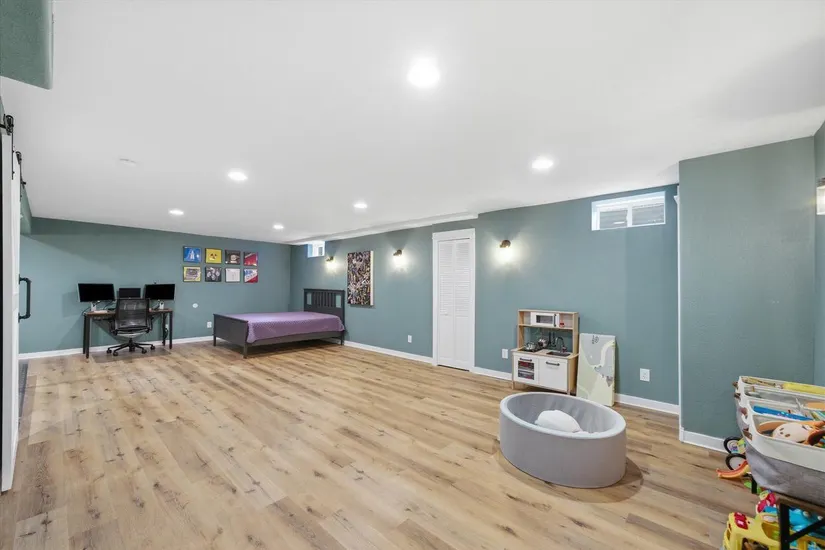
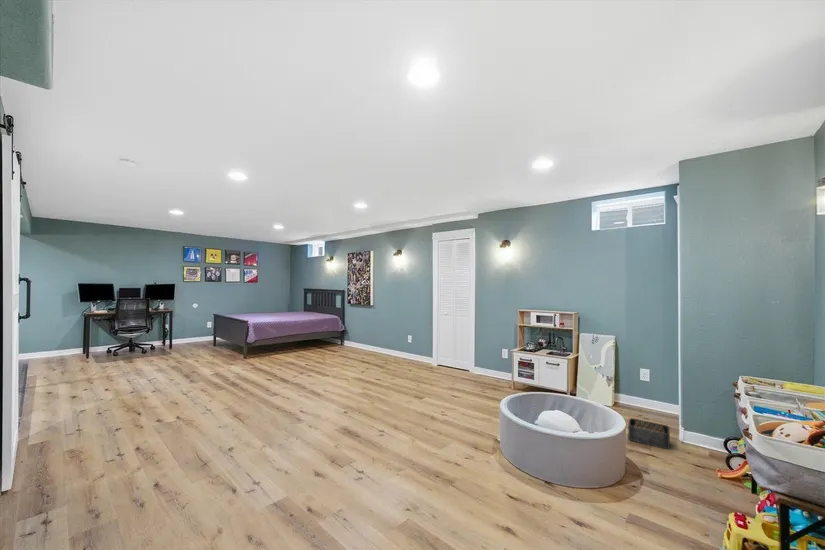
+ storage bin (648, 433)
